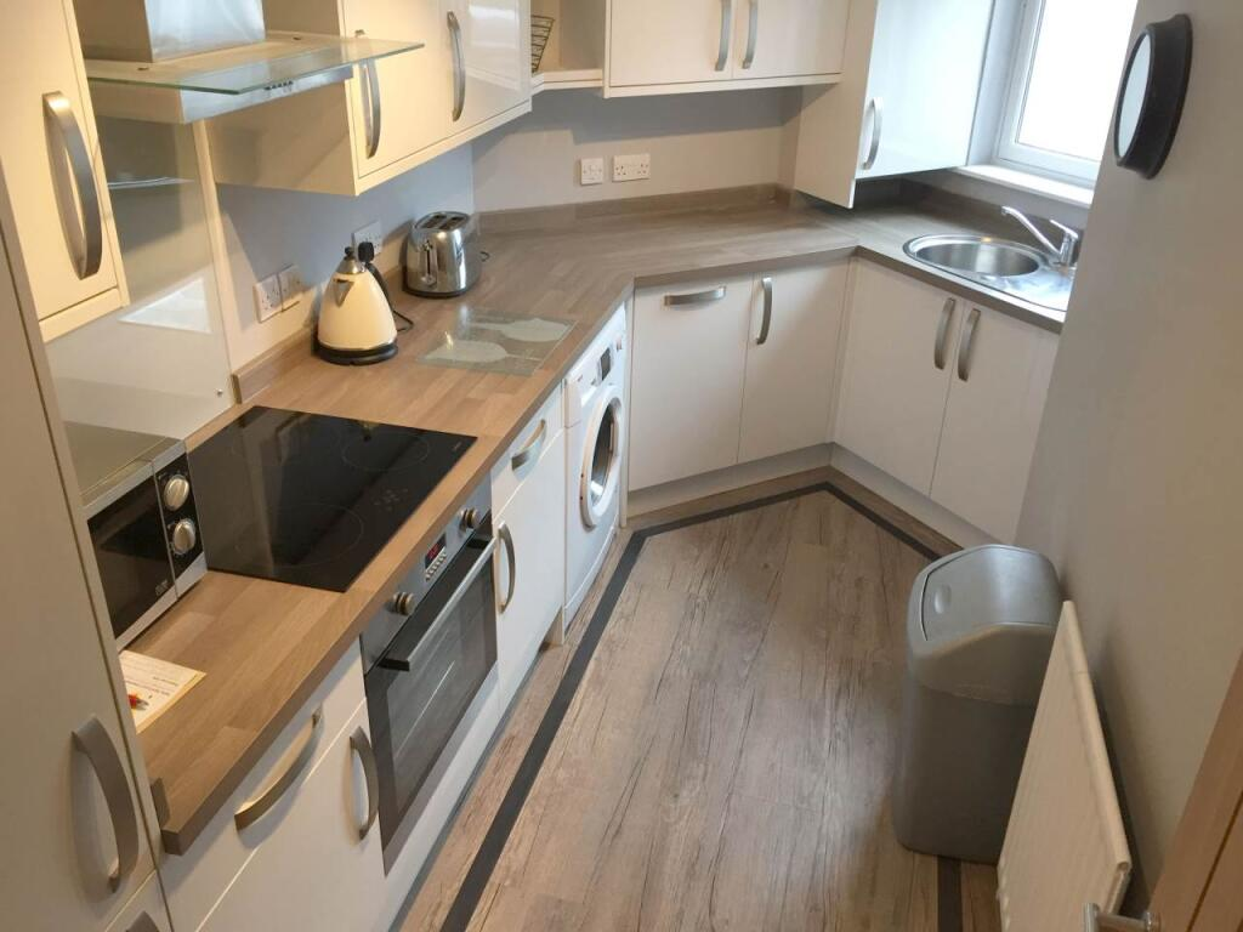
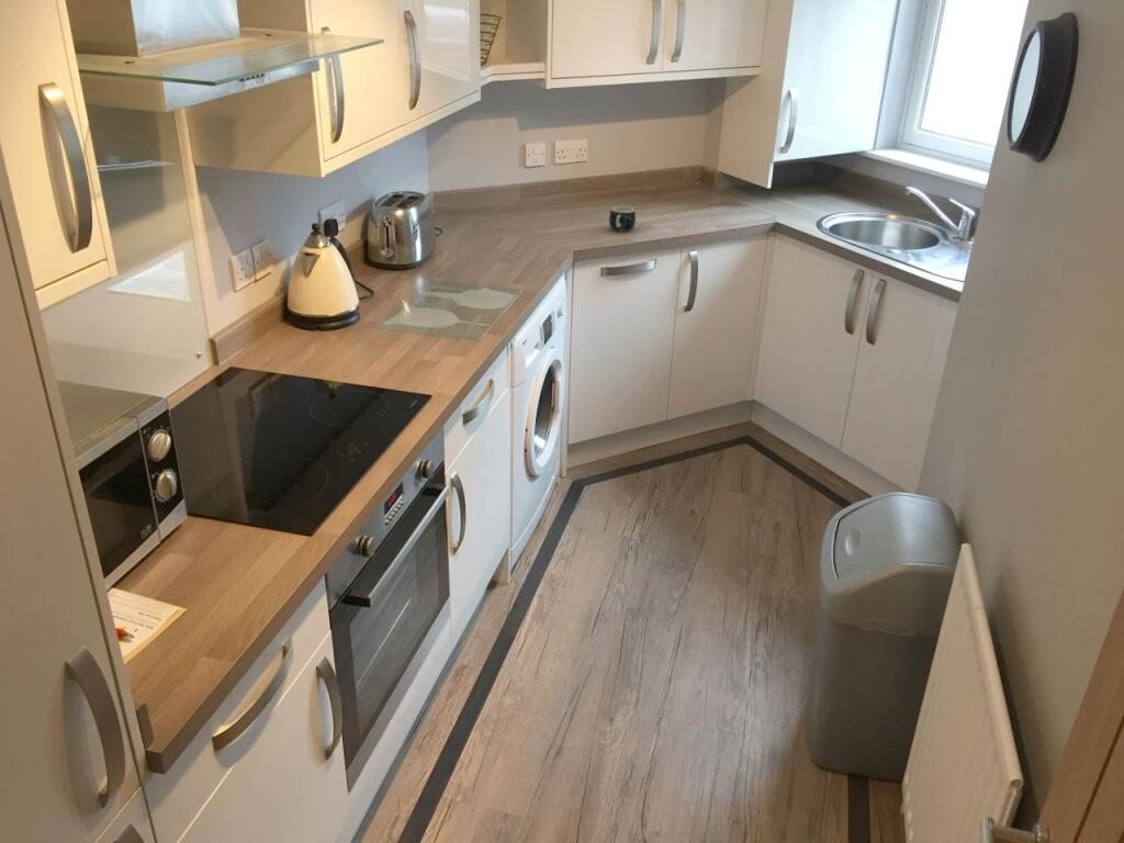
+ mug (621, 220)
